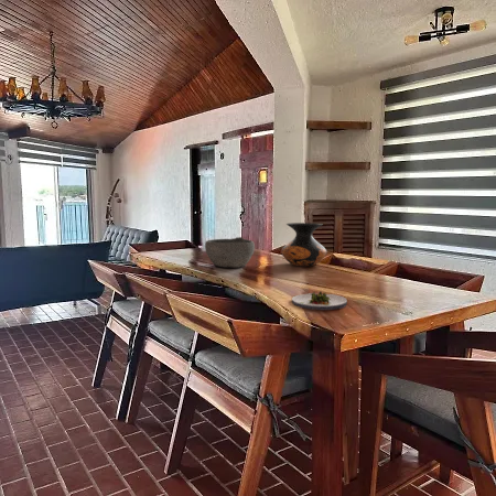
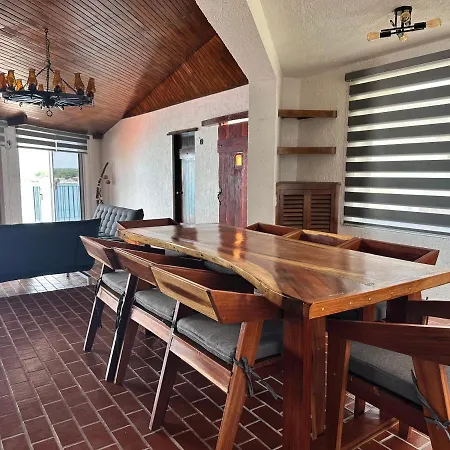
- vase (303, 244)
- bowl (229, 251)
- salad plate (319, 298)
